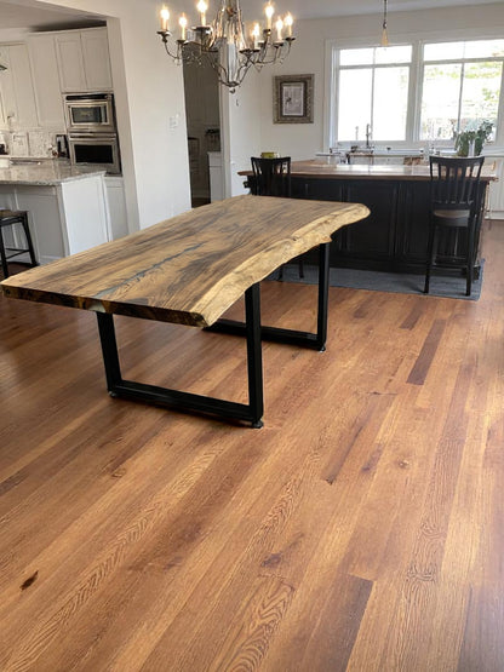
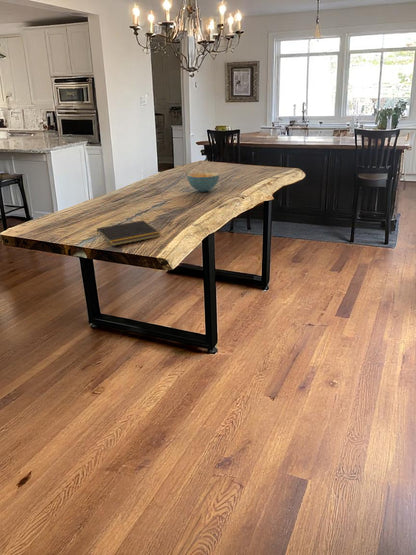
+ cereal bowl (203, 182)
+ notepad (128, 232)
